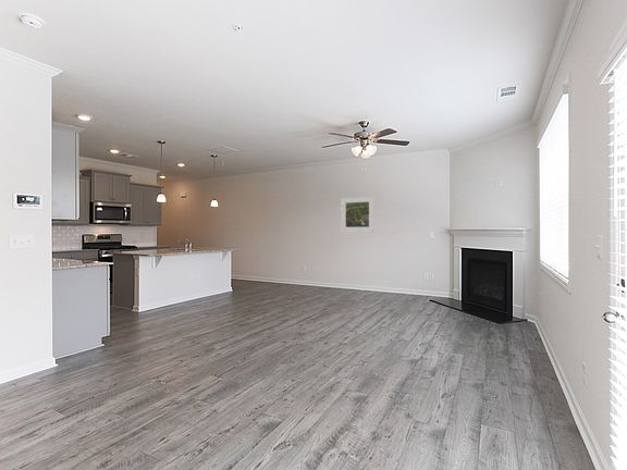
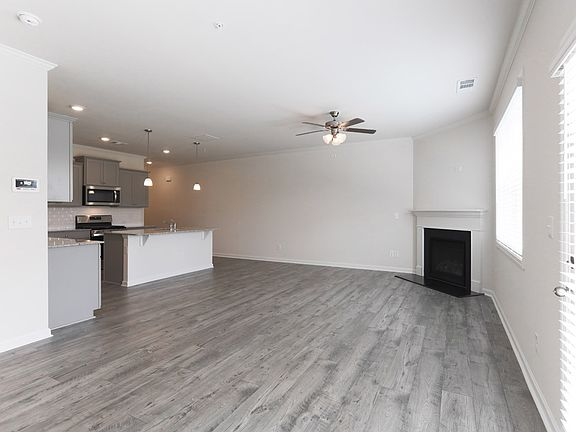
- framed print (357, 214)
